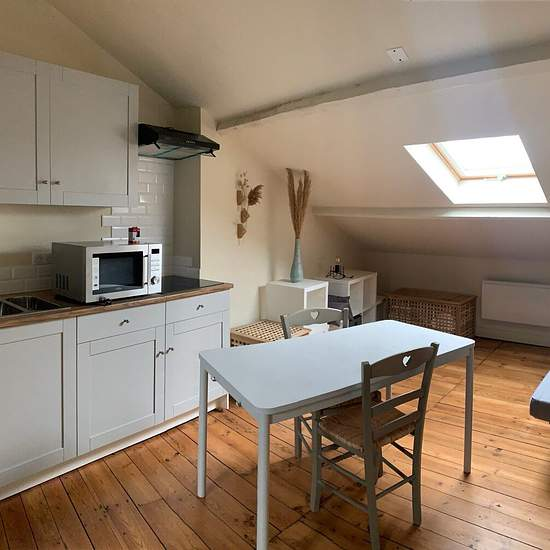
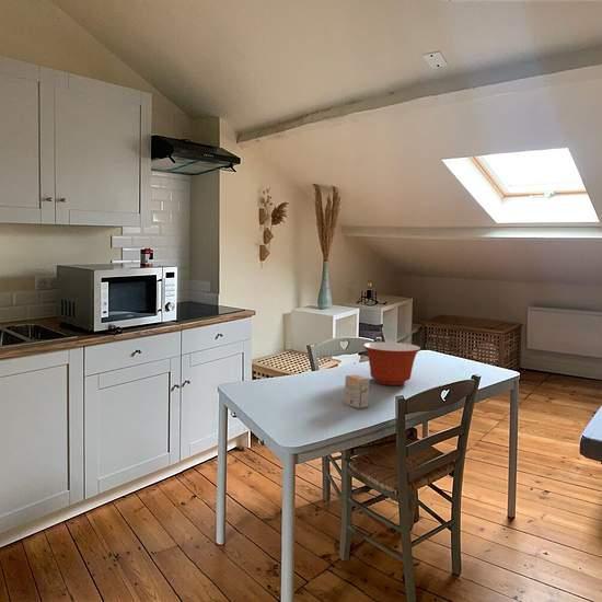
+ mixing bowl (391, 363)
+ tea box (356, 391)
